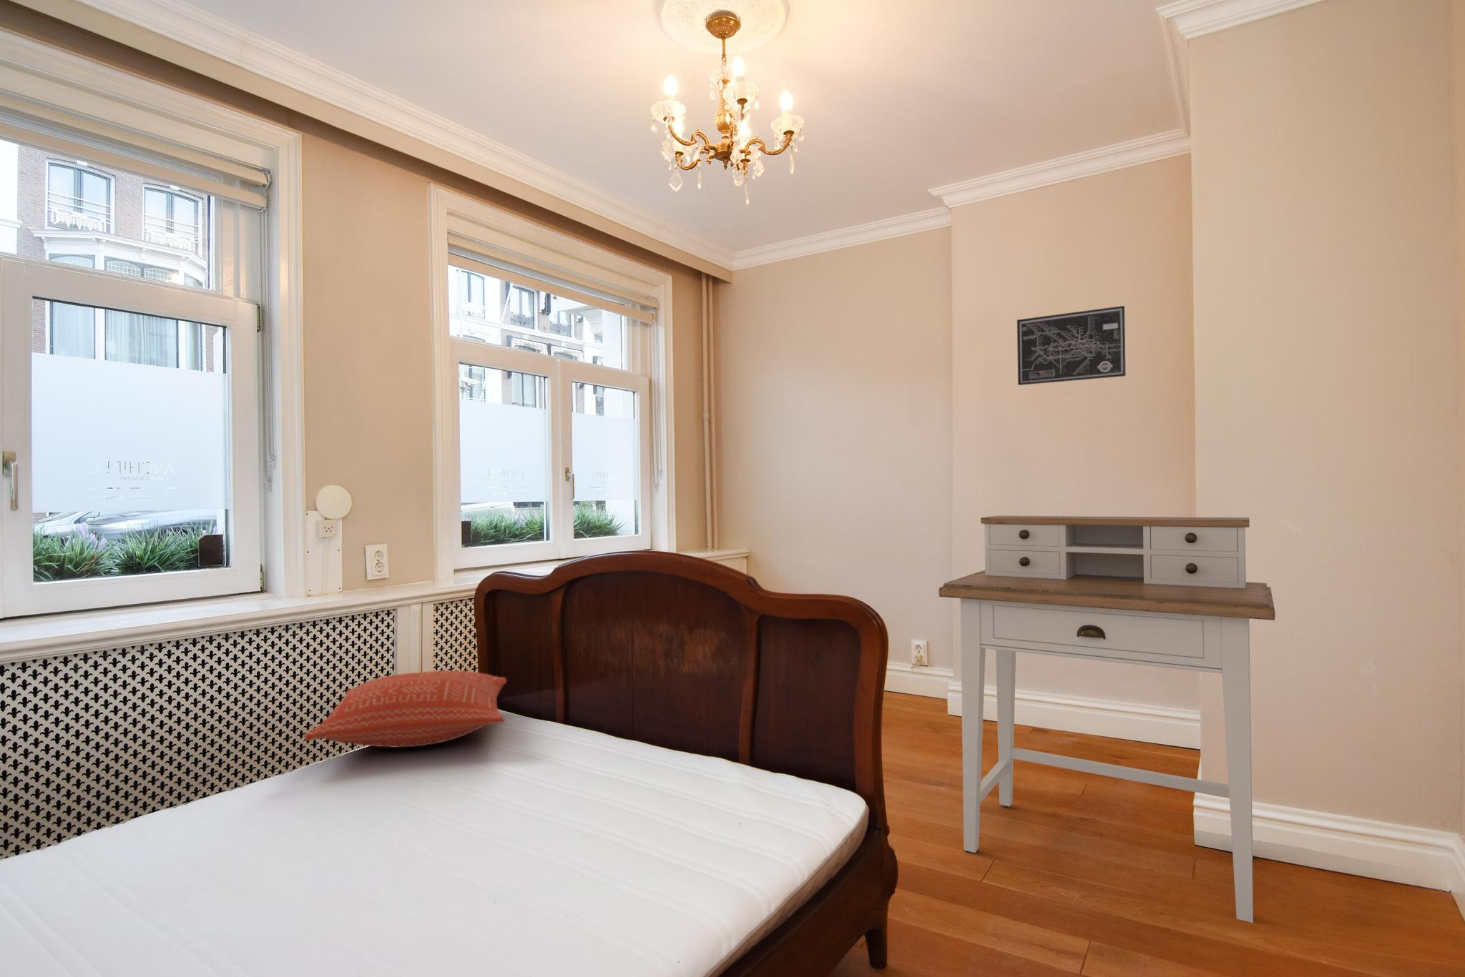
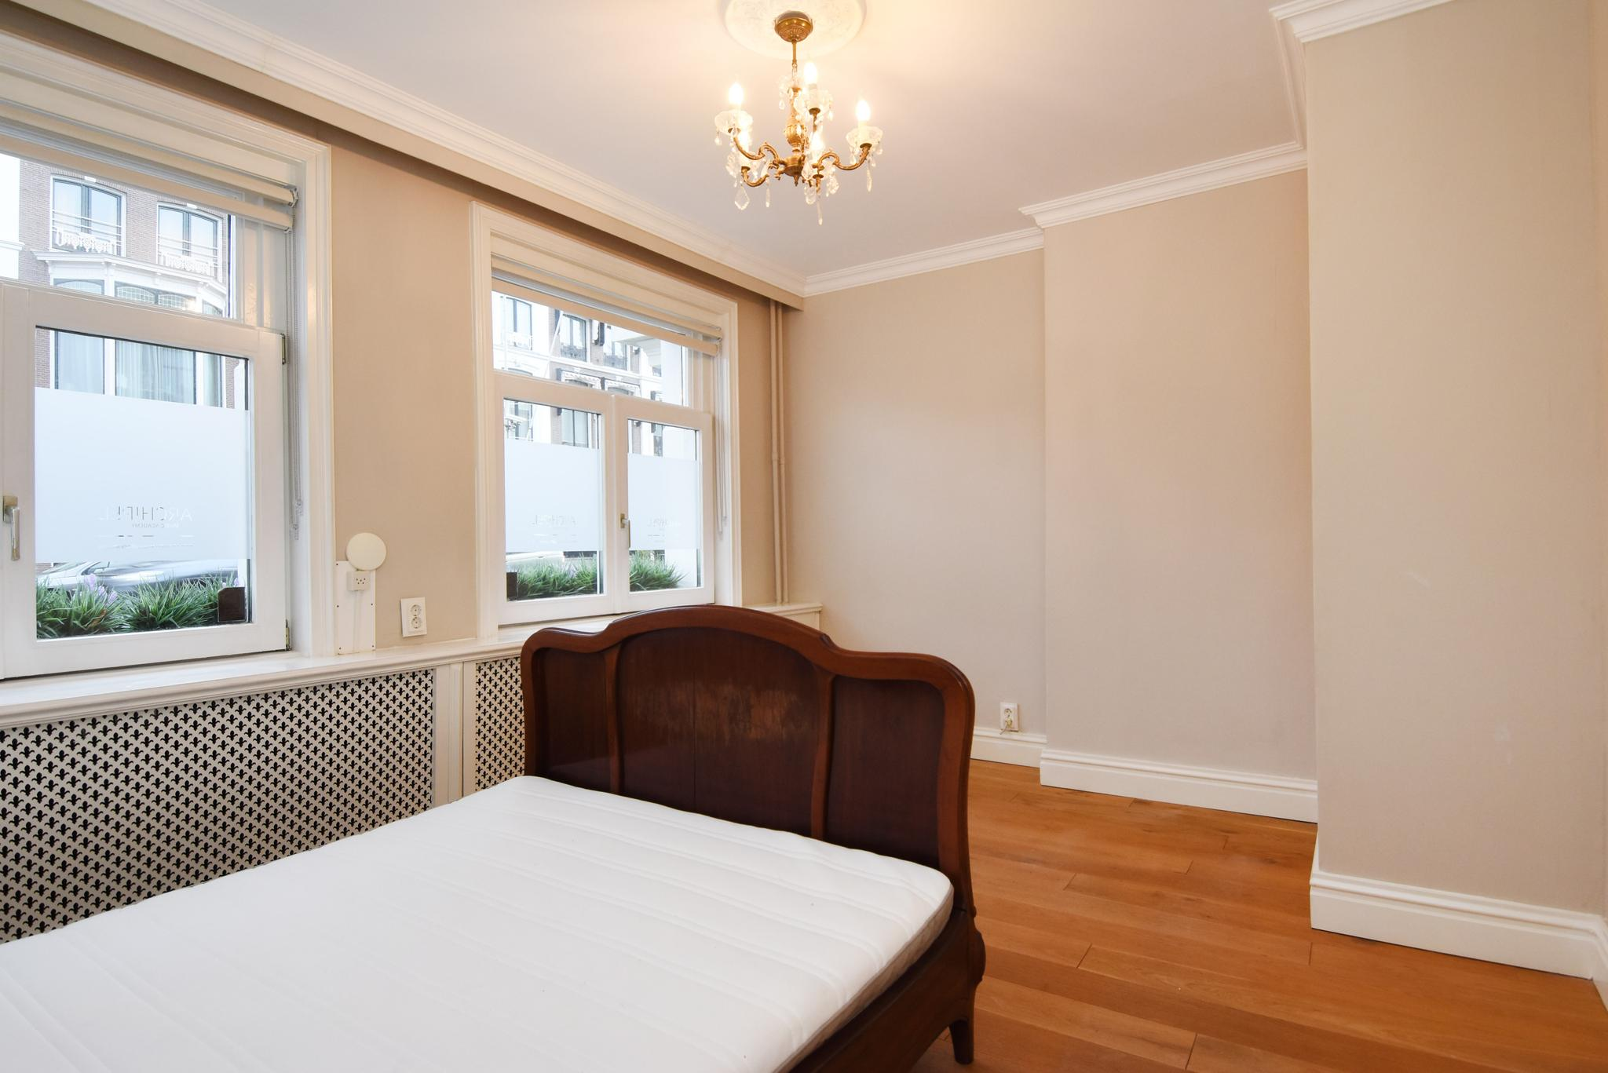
- pillow (418, 704)
- wall art (1069, 347)
- desk (1108, 661)
